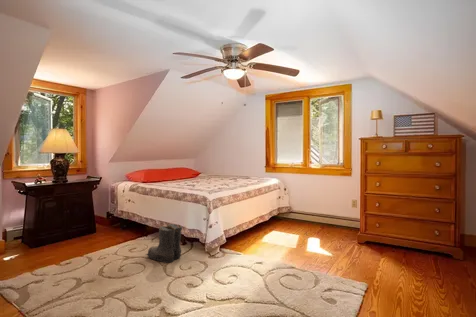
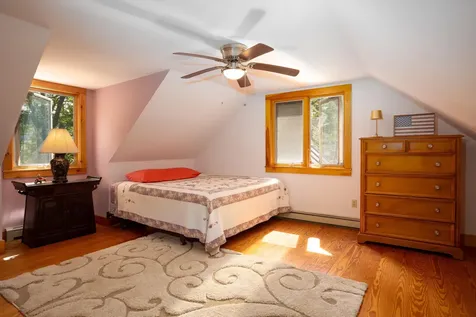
- boots (165, 240)
